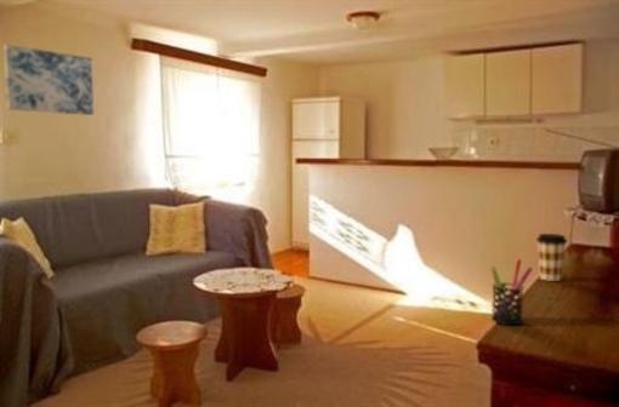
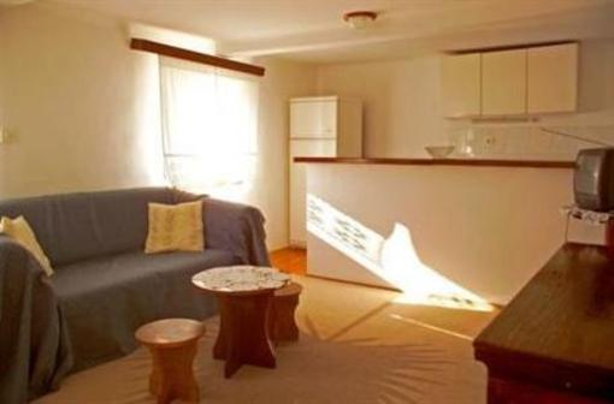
- coffee cup (551, 257)
- wall art (51, 81)
- pen holder (506, 290)
